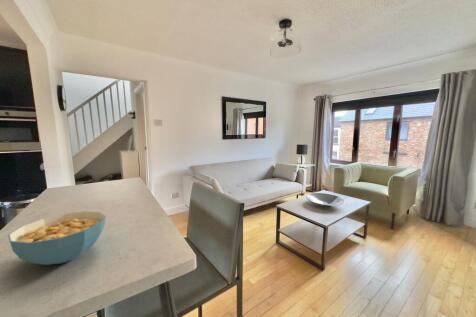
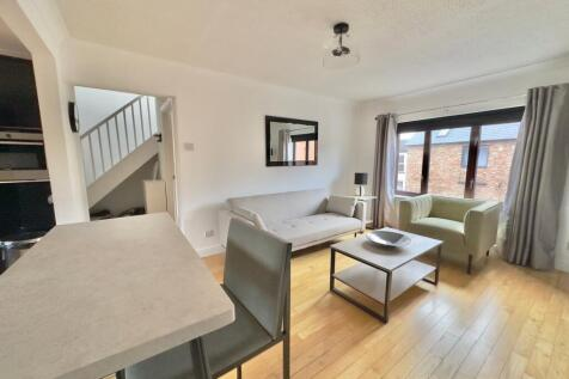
- cereal bowl (63, 240)
